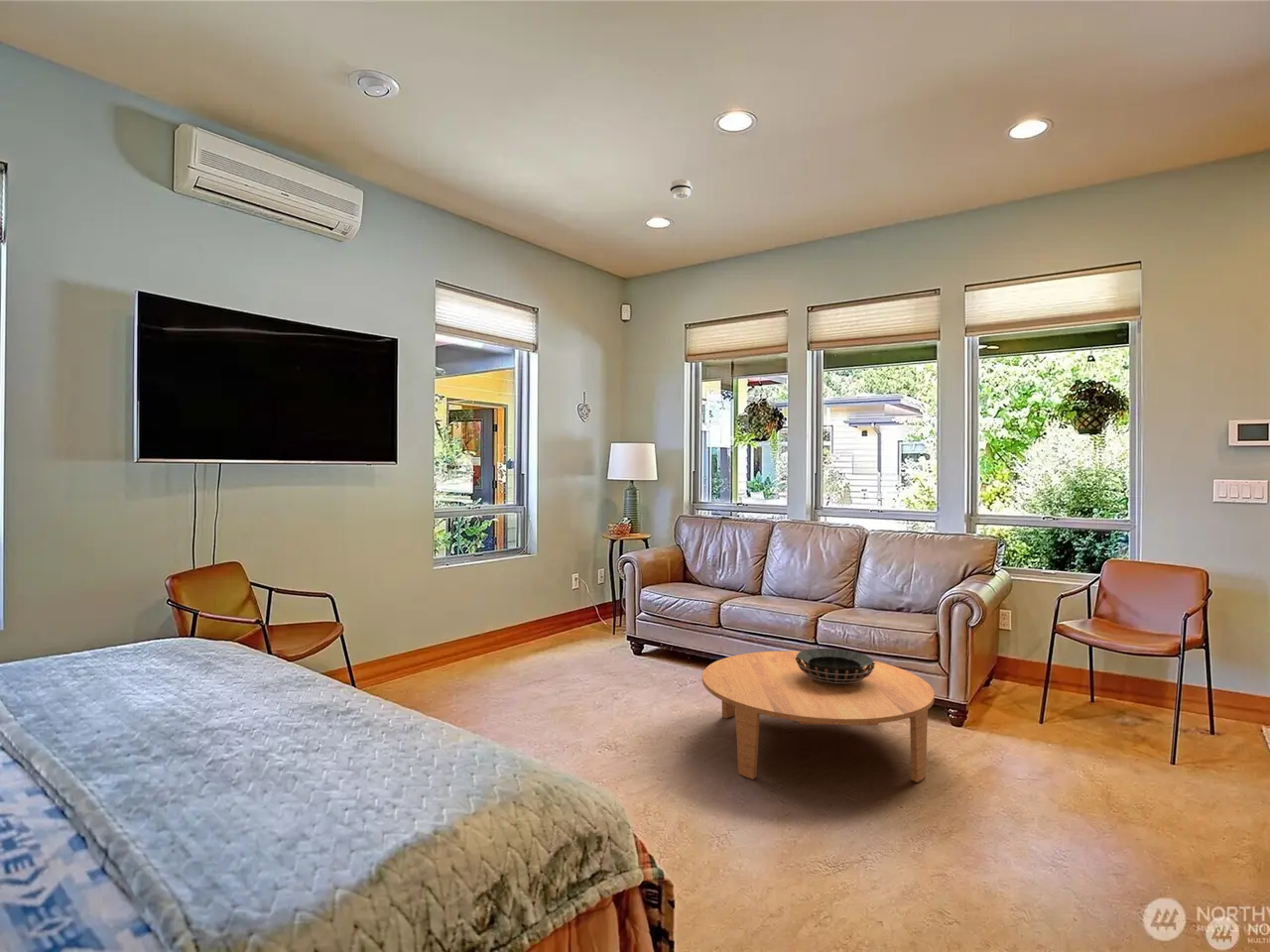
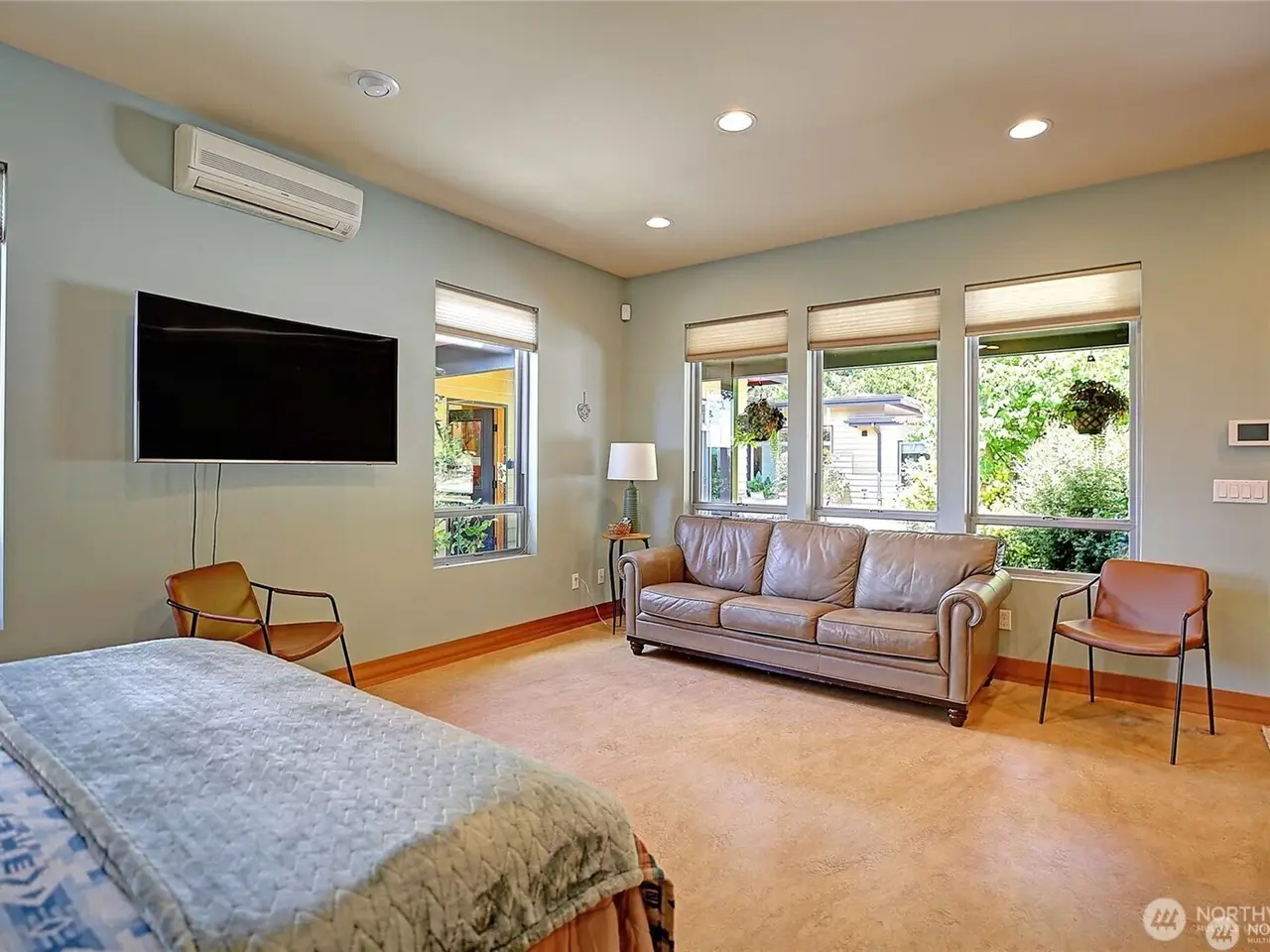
- decorative bowl (835, 667)
- coffee table (813, 711)
- smoke detector (681, 189)
